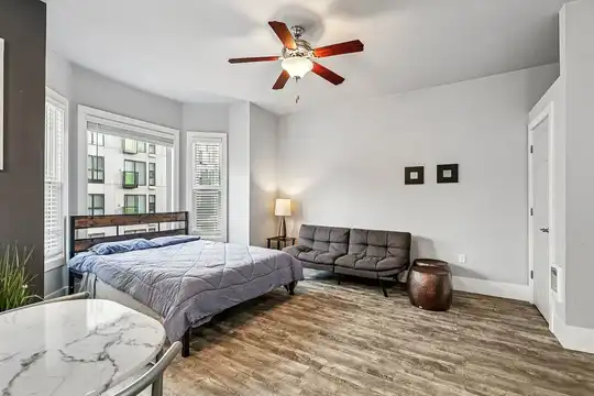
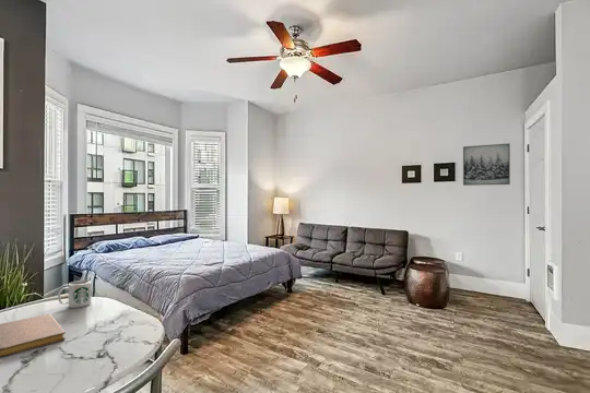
+ wall art (485, 165)
+ notebook (26, 332)
+ mug (74, 294)
